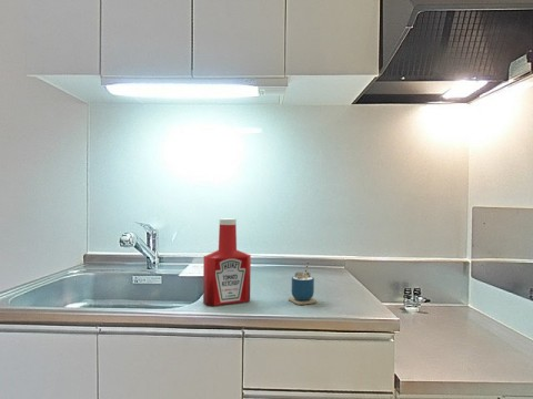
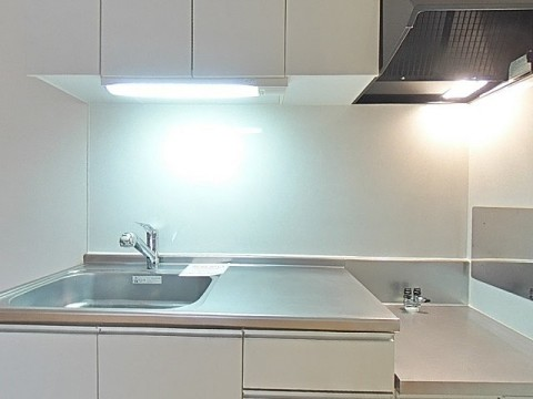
- soap bottle (227, 259)
- cup (302, 280)
